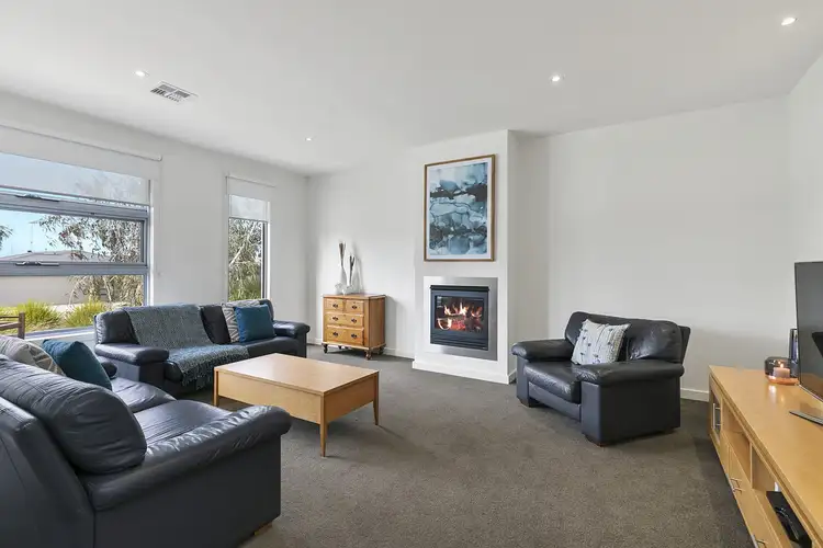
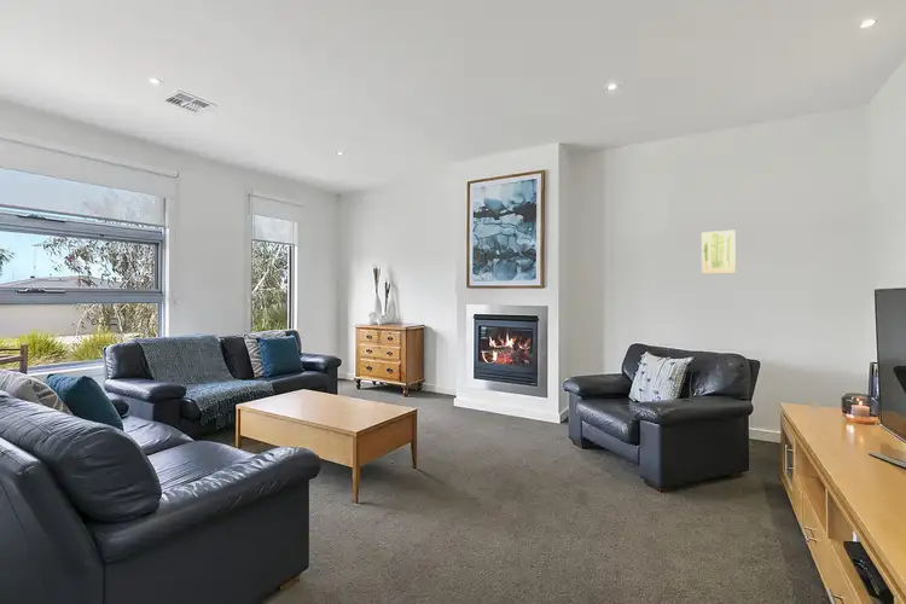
+ wall art (718, 252)
